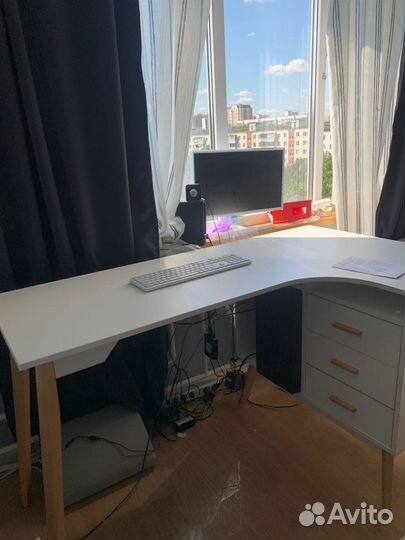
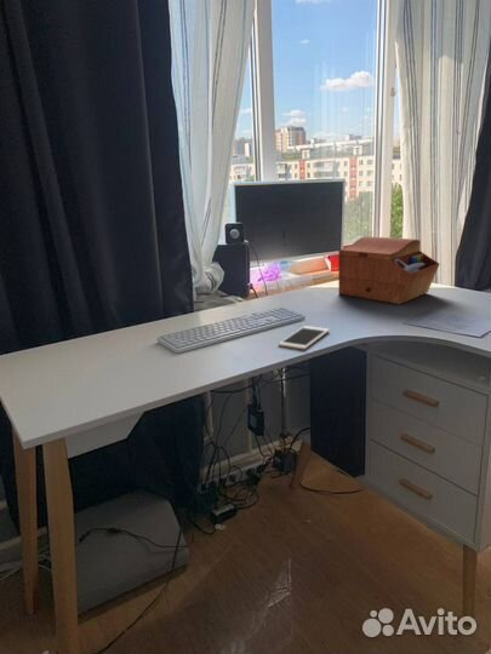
+ sewing box (387, 268)
+ cell phone (304, 337)
